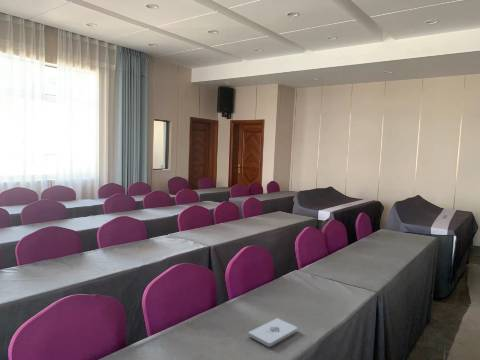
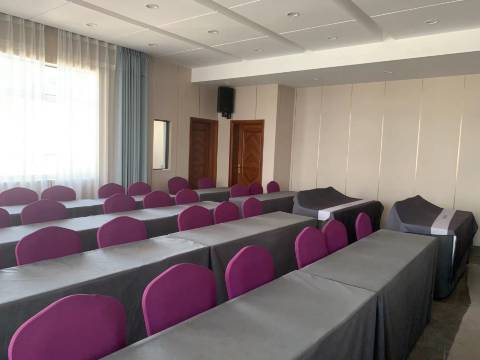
- notepad (273, 331)
